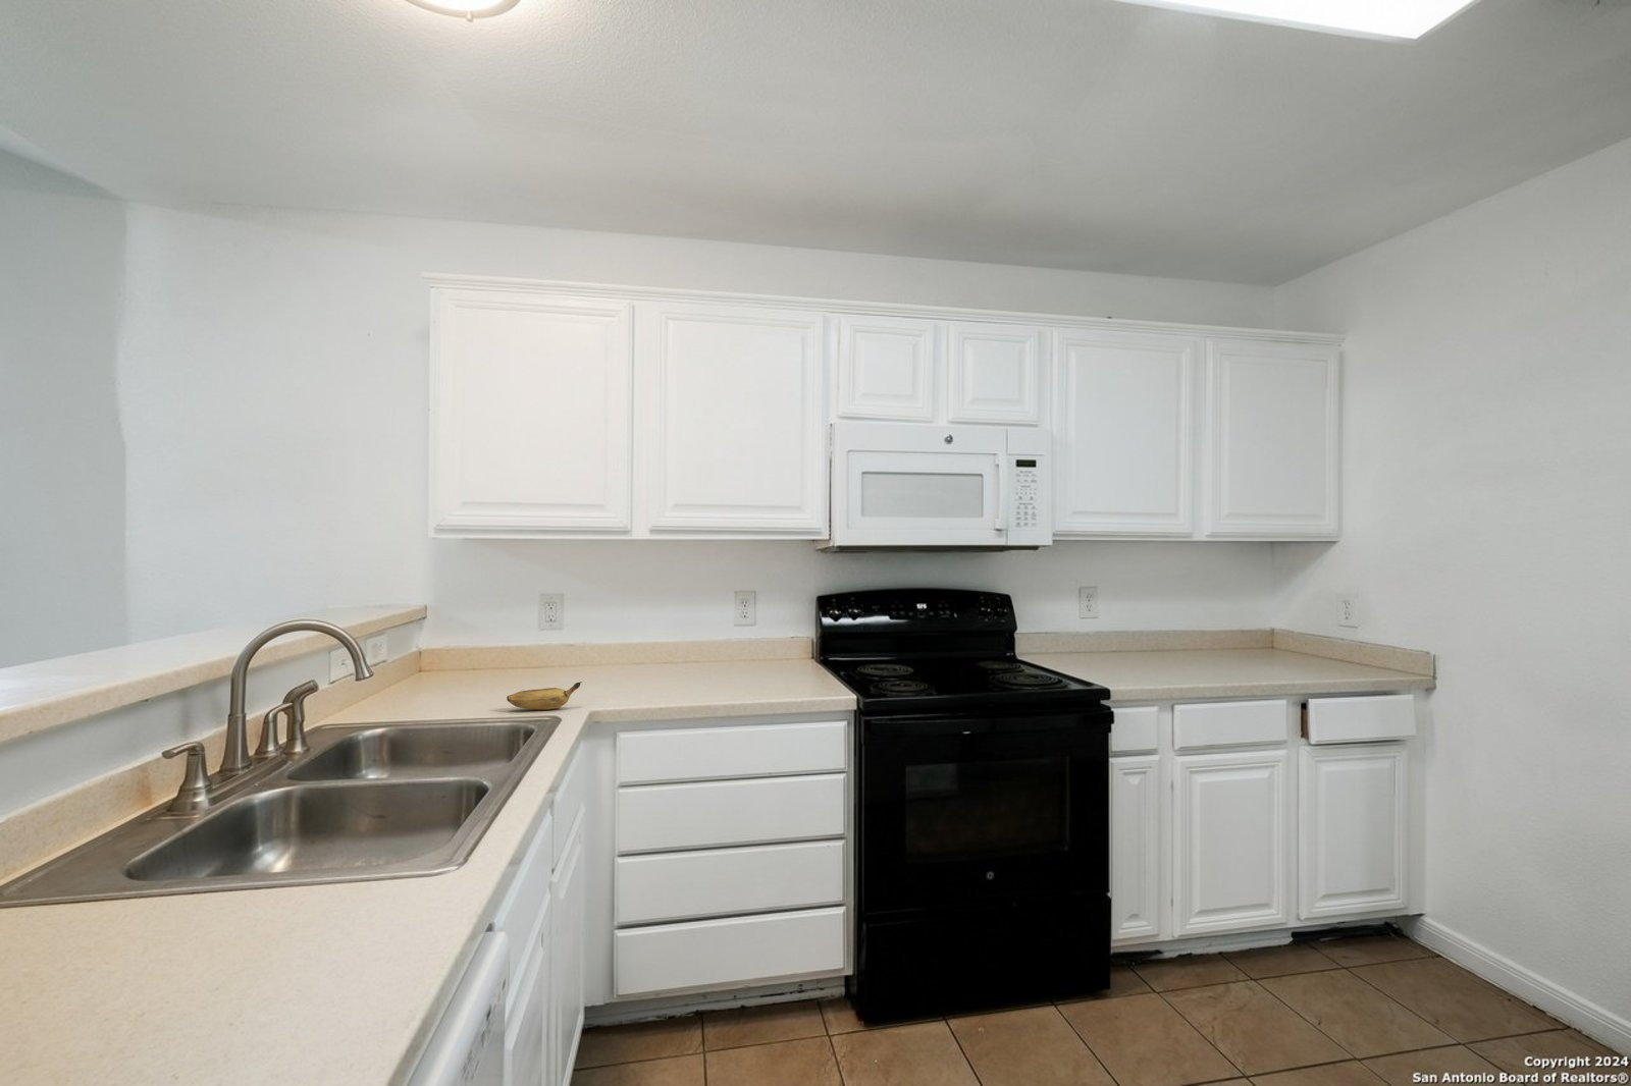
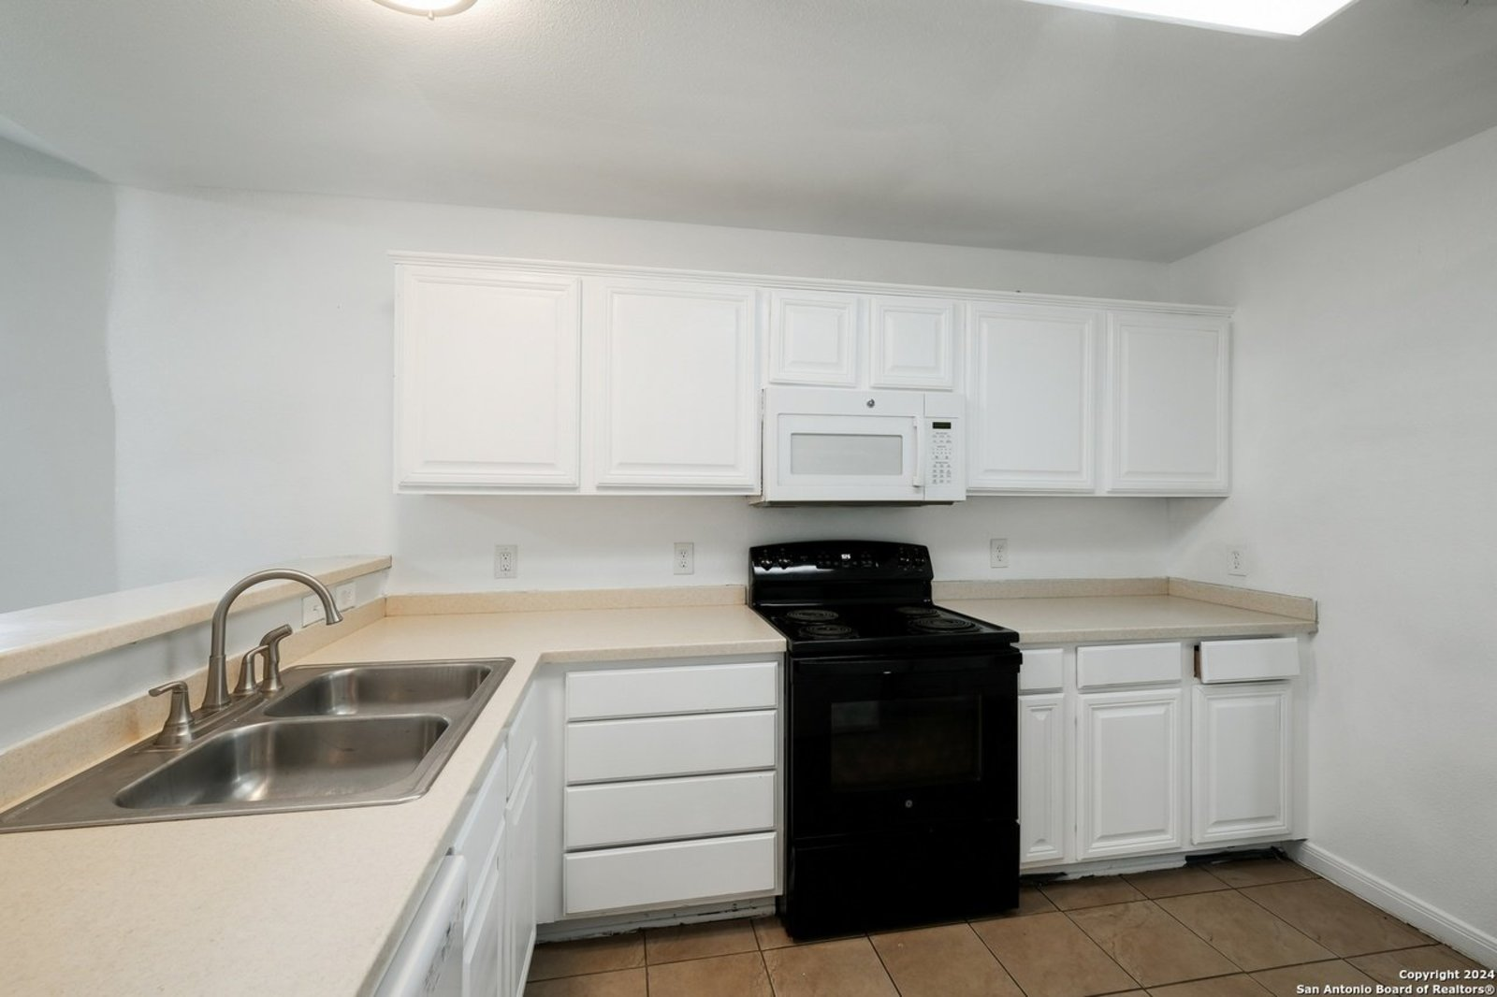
- banana (544, 695)
